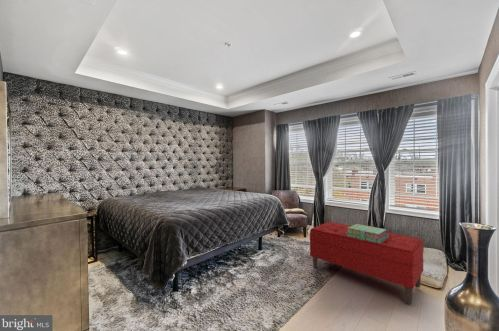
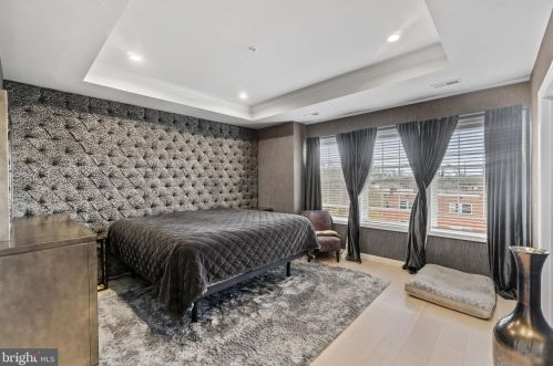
- bench (361, 255)
- stack of books (366, 232)
